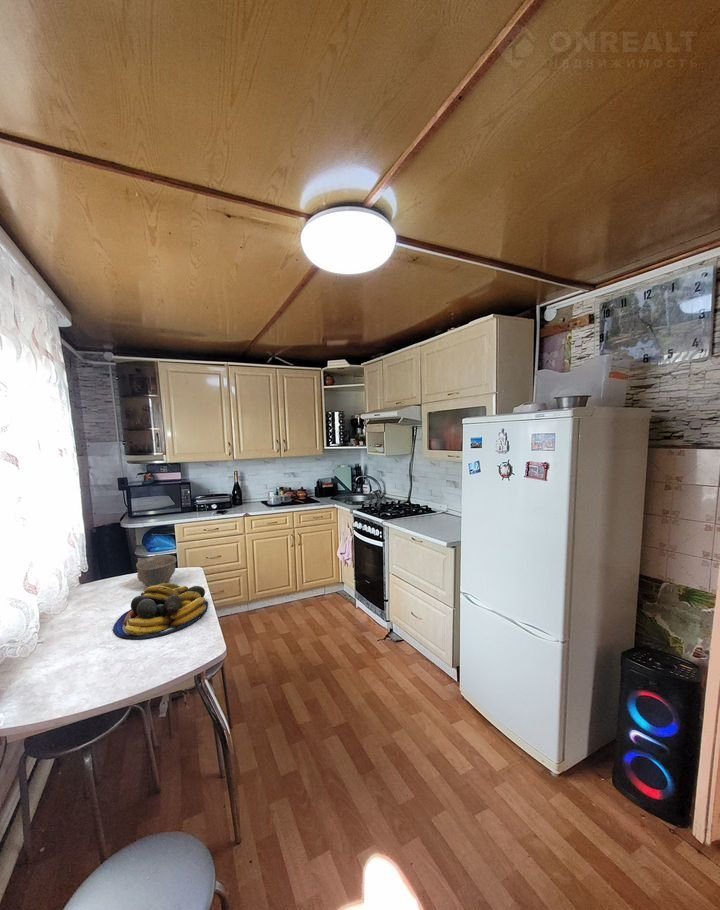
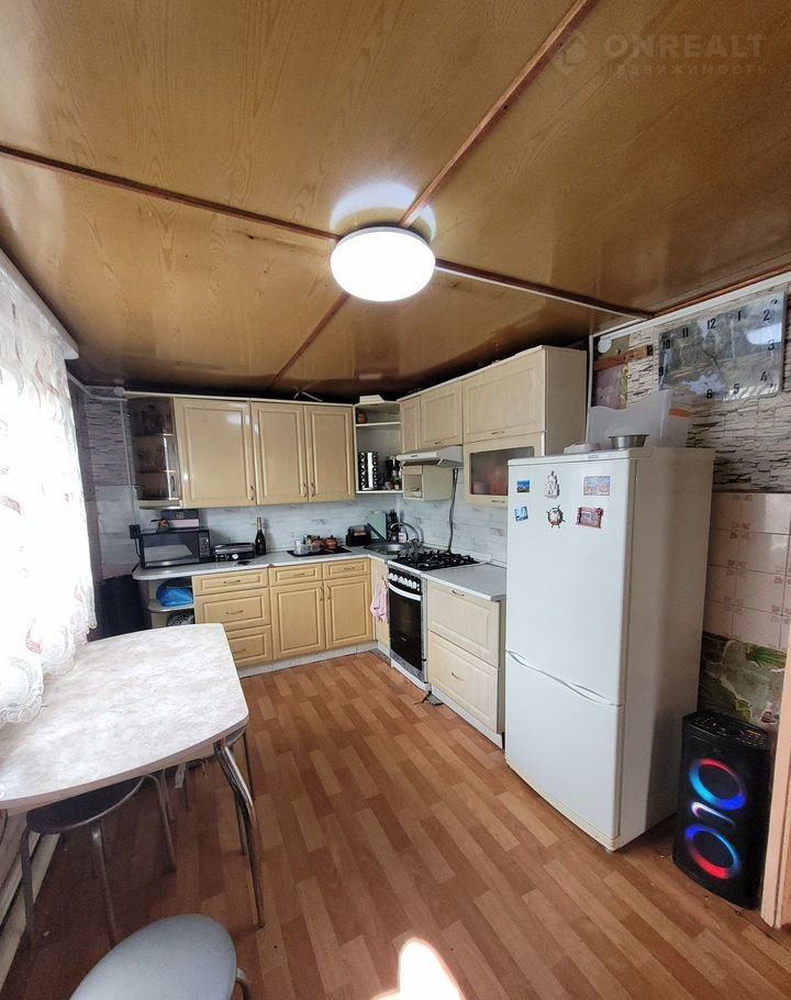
- bowl (156, 572)
- fruit bowl (162, 601)
